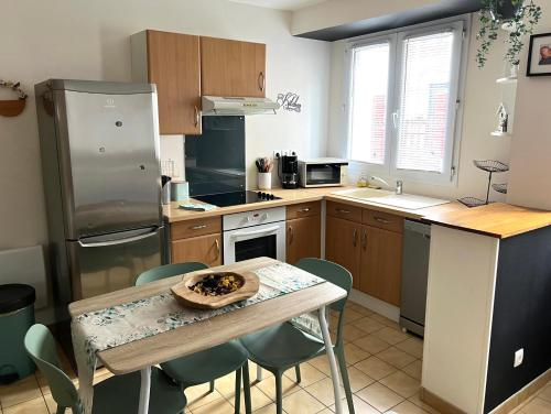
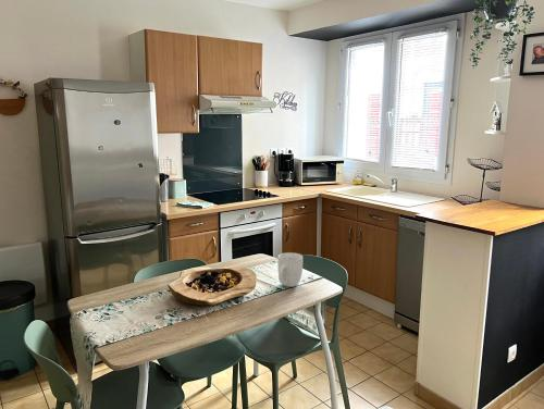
+ mug (288, 271)
